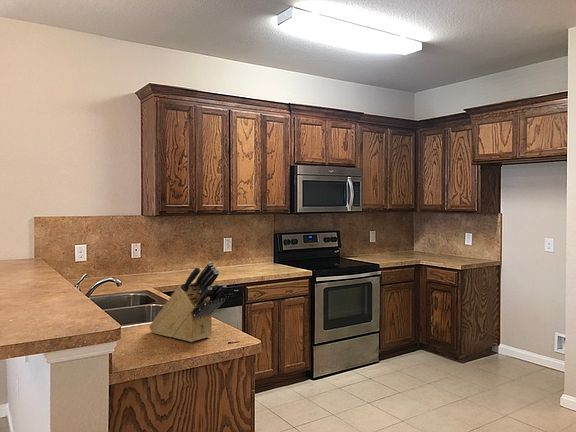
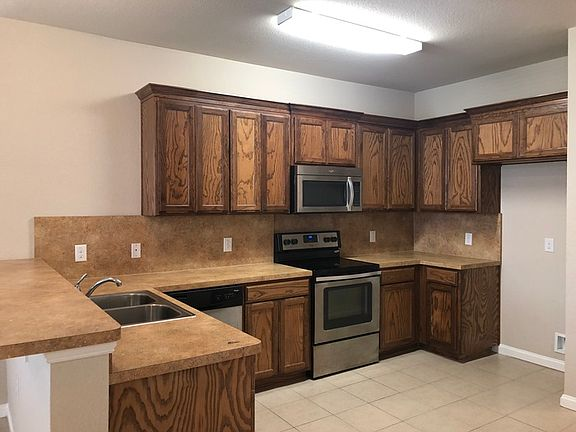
- knife block (187, 298)
